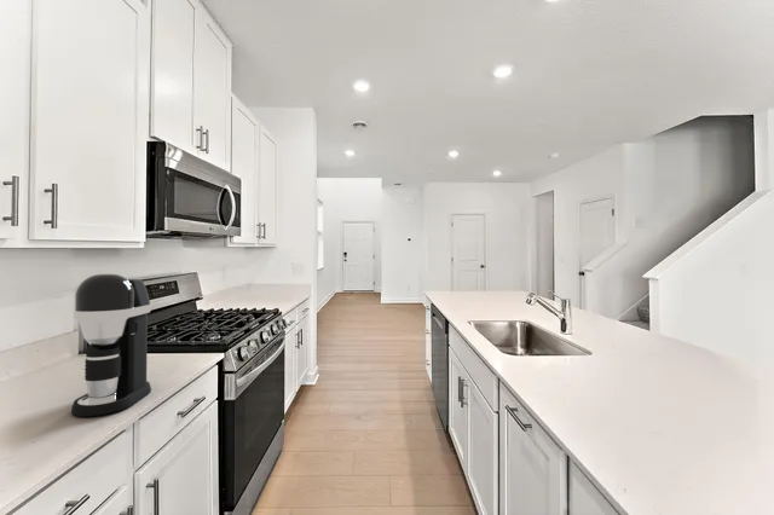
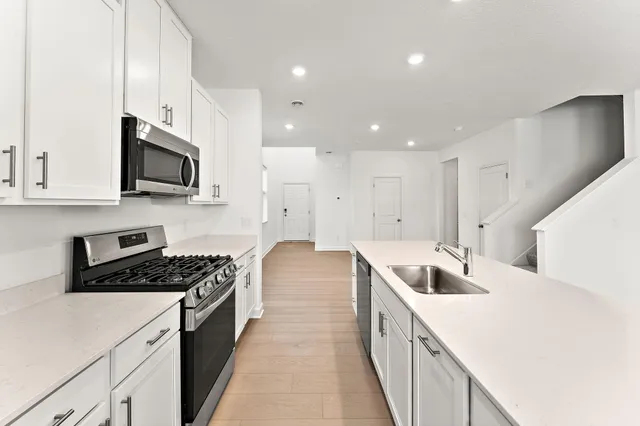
- coffee maker (115, 336)
